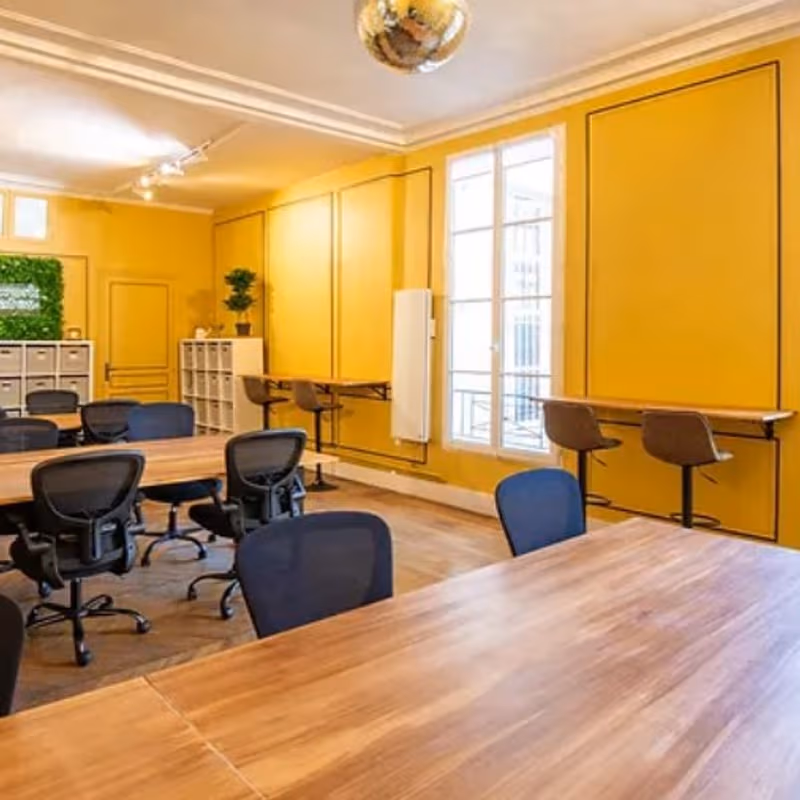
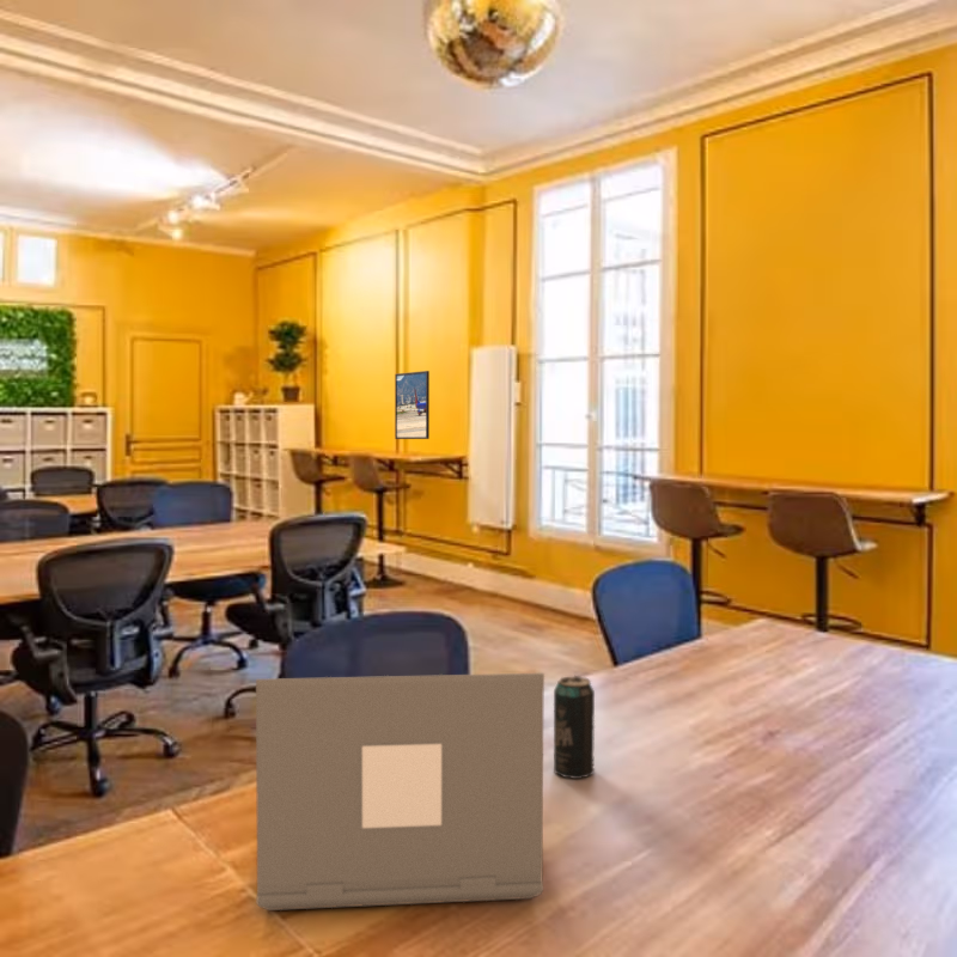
+ beverage can (573, 725)
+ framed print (412, 406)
+ laptop (401, 755)
